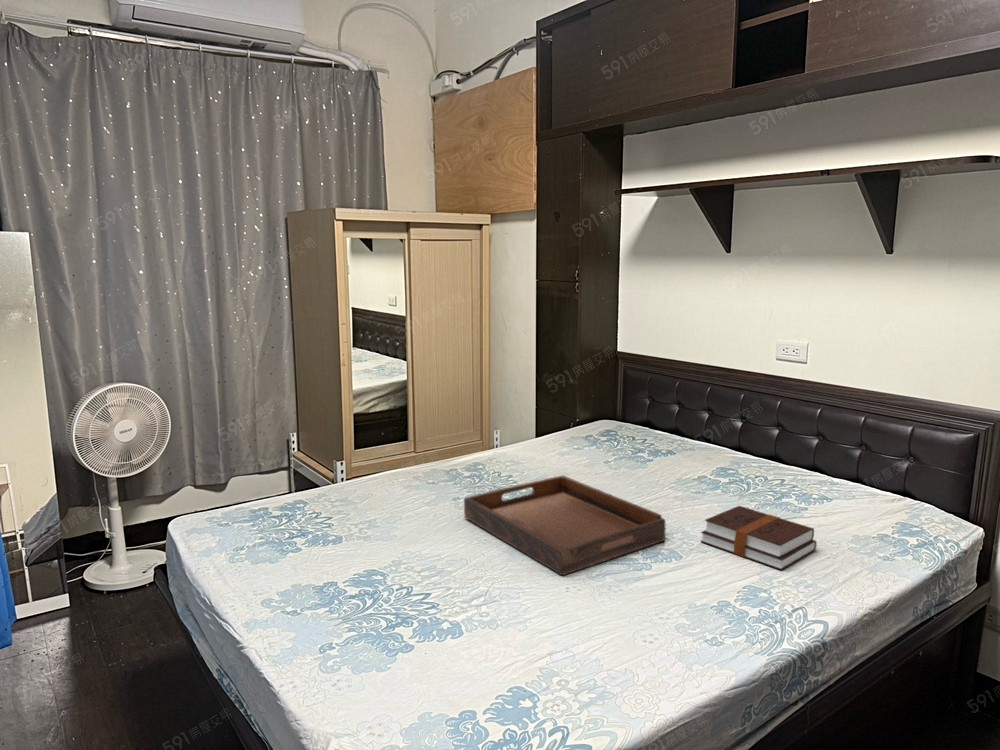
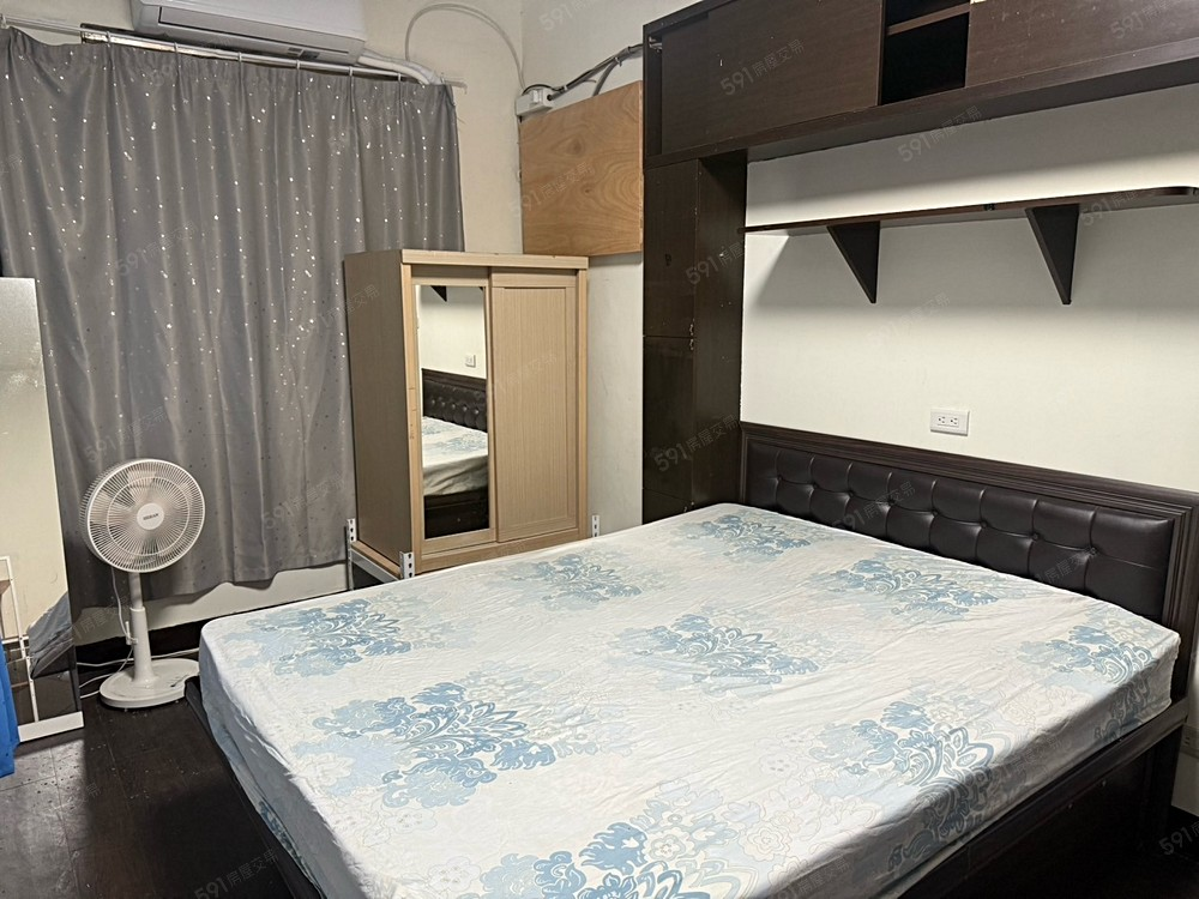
- hardback book (758, 534)
- serving tray (562, 517)
